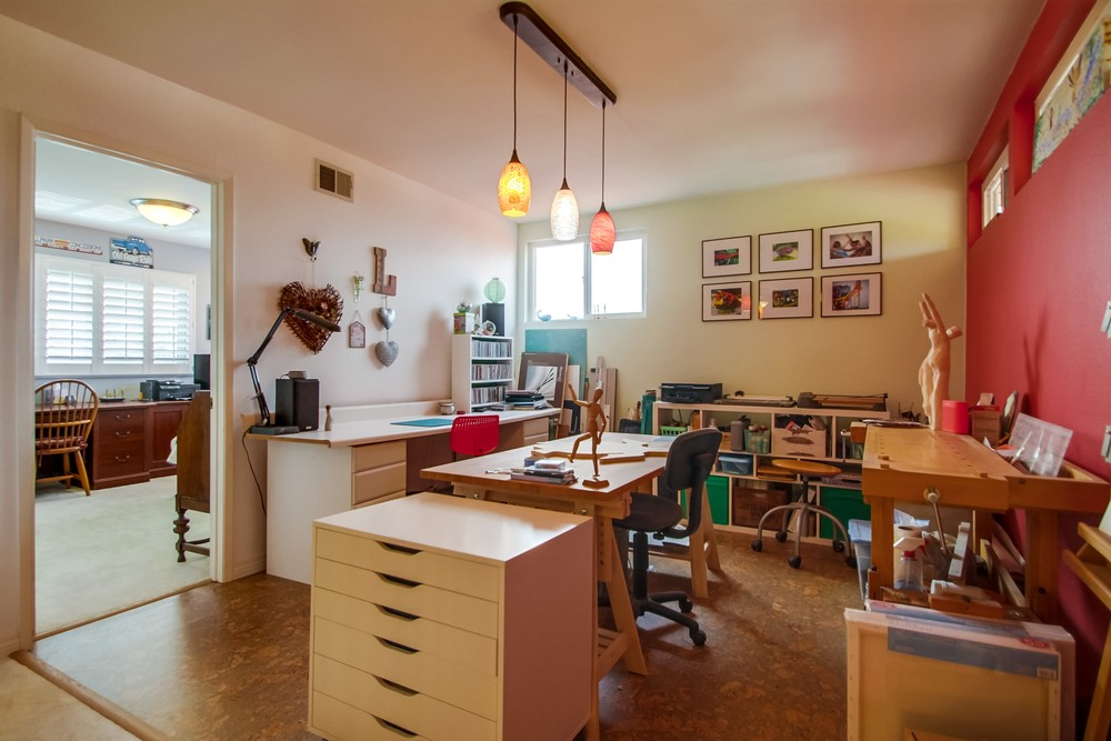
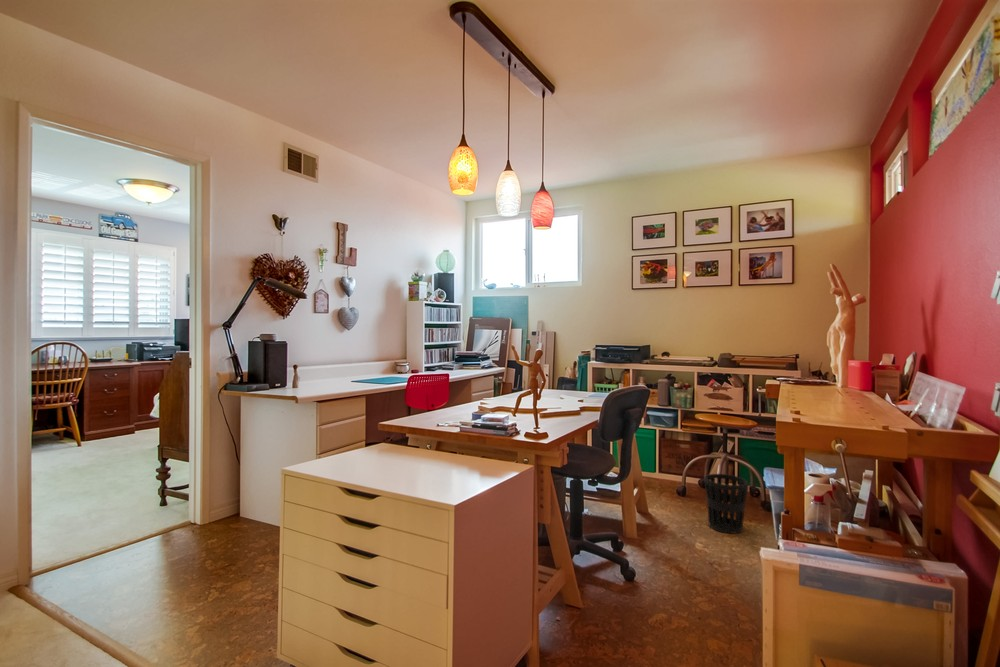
+ wastebasket (725, 503)
